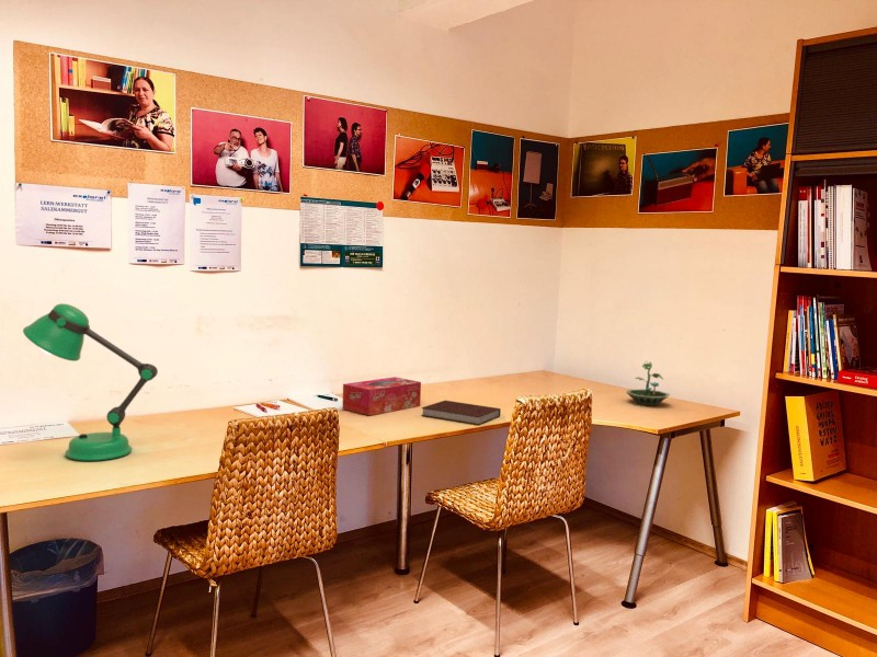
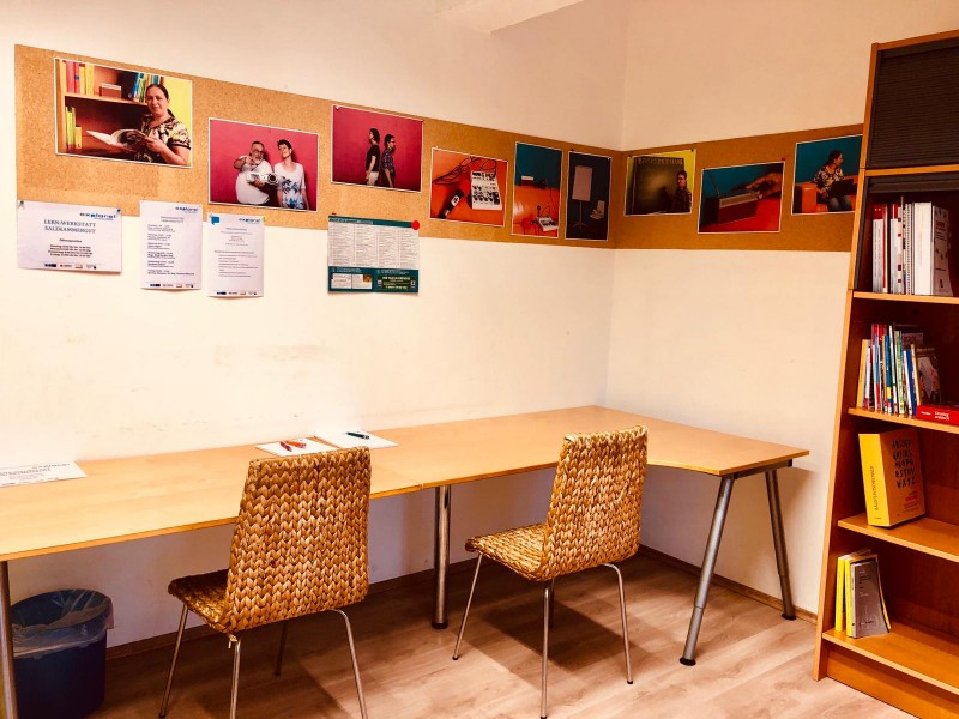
- tissue box (381, 394)
- terrarium (649, 369)
- desk lamp (78, 359)
- notebook (460, 412)
